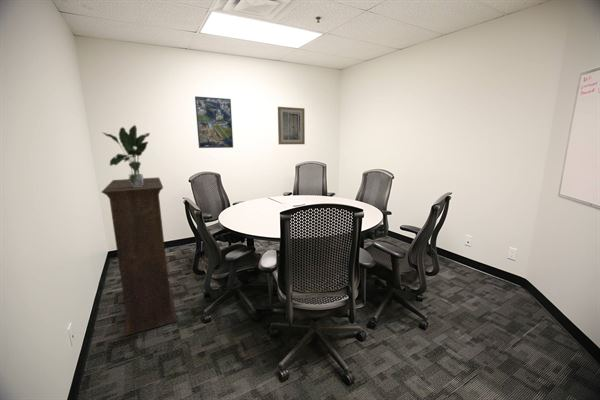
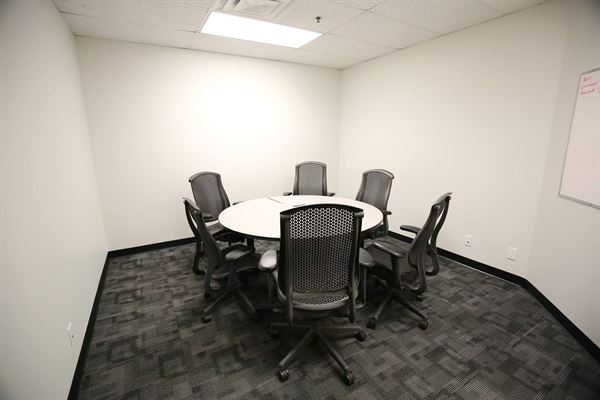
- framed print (214, 123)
- wall art (291, 126)
- potted plant (128, 156)
- bookcase (143, 246)
